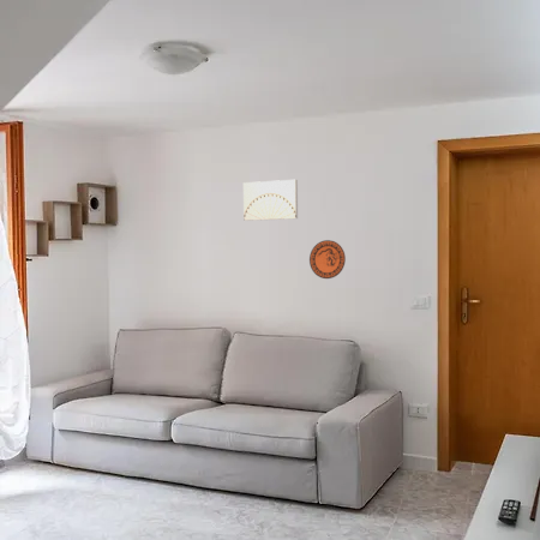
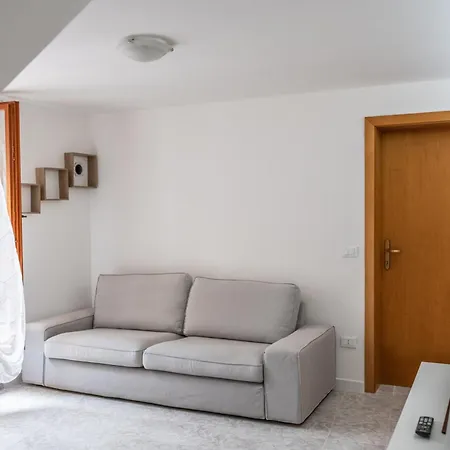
- wall art (270, 200)
- decorative plate (326, 259)
